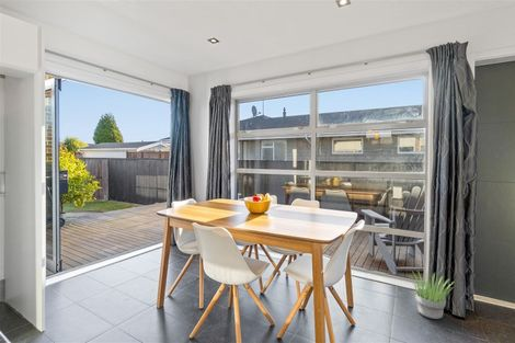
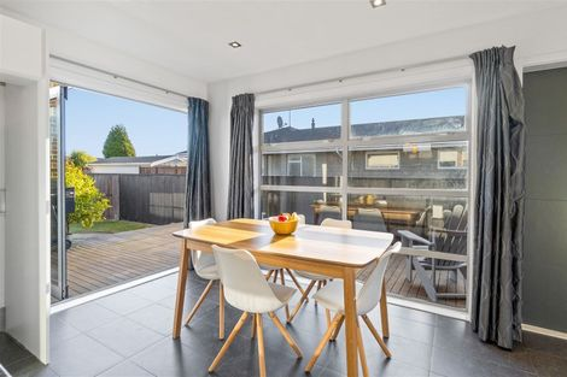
- potted plant (430, 296)
